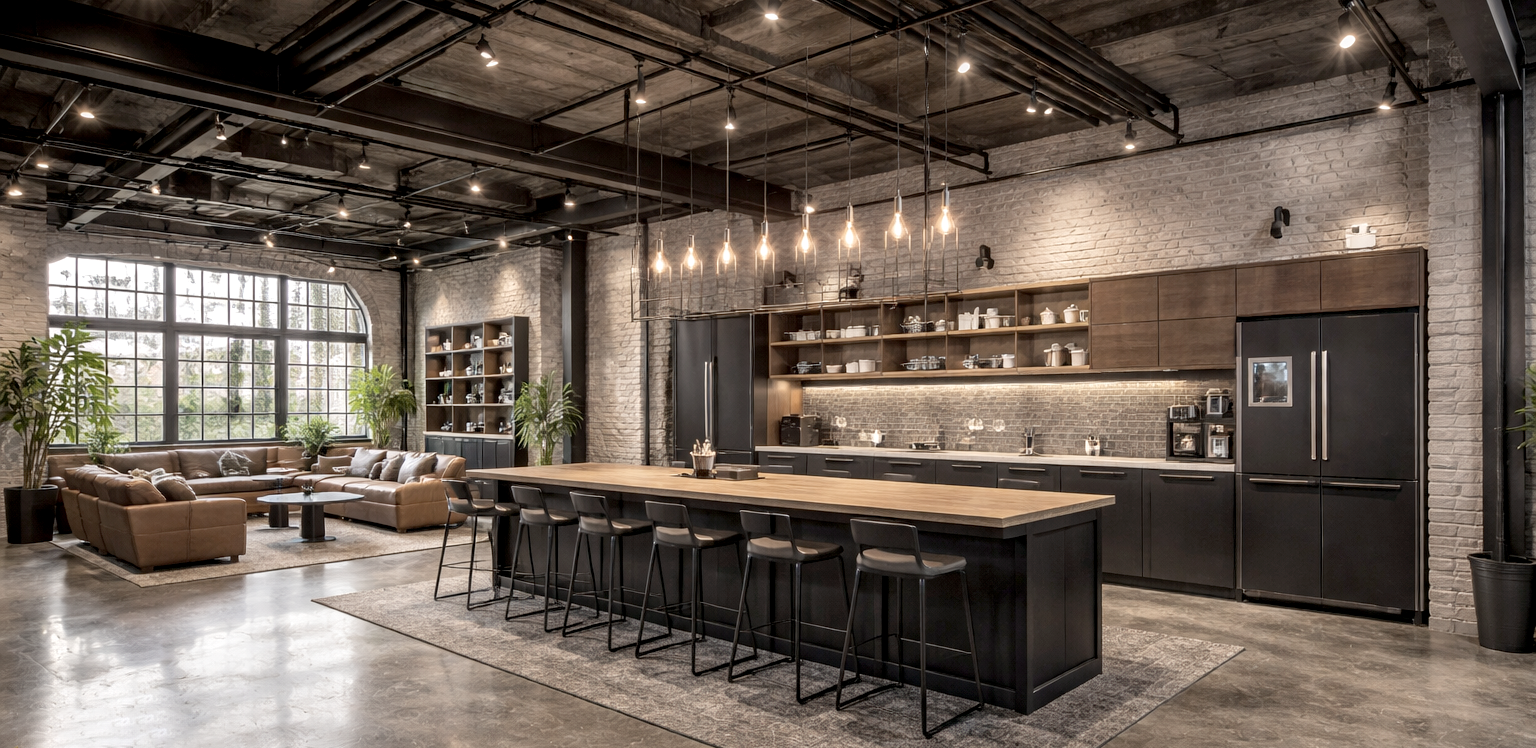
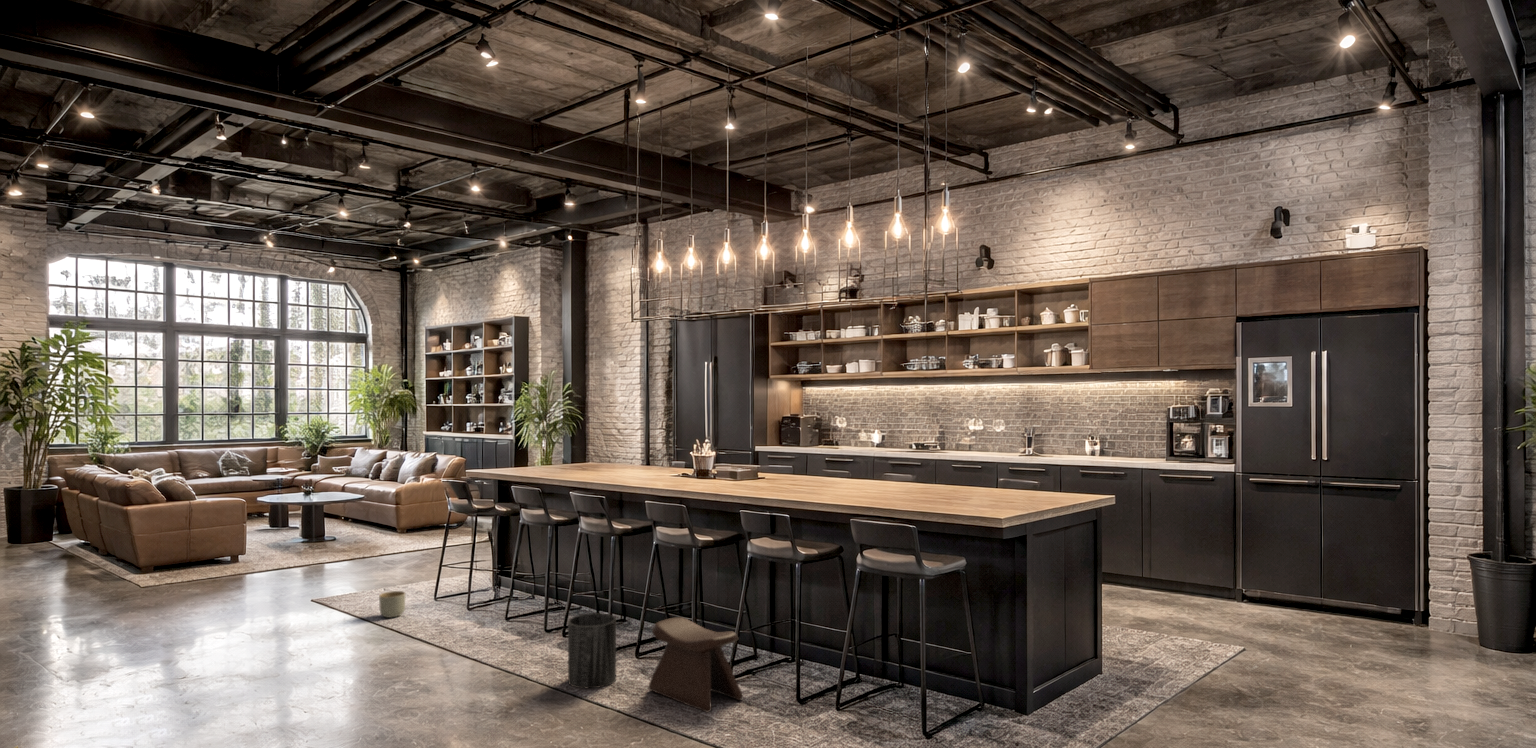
+ trash can (592, 650)
+ stool (694, 660)
+ planter (392, 604)
